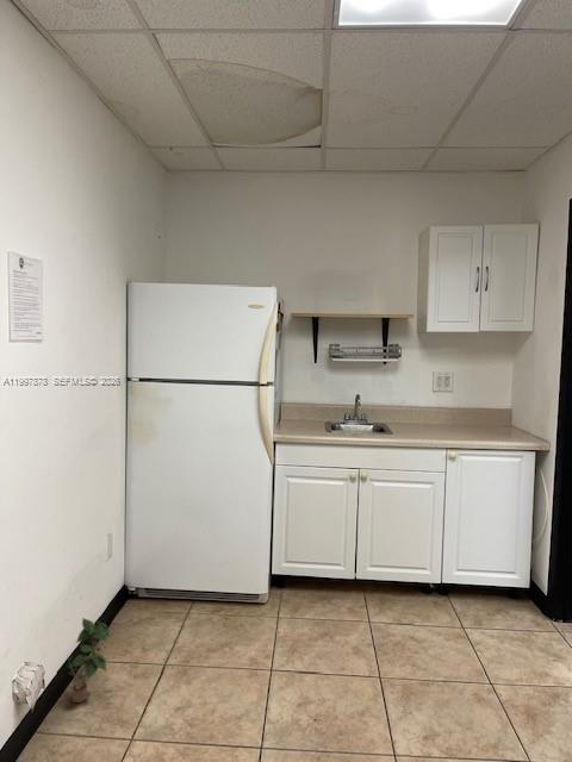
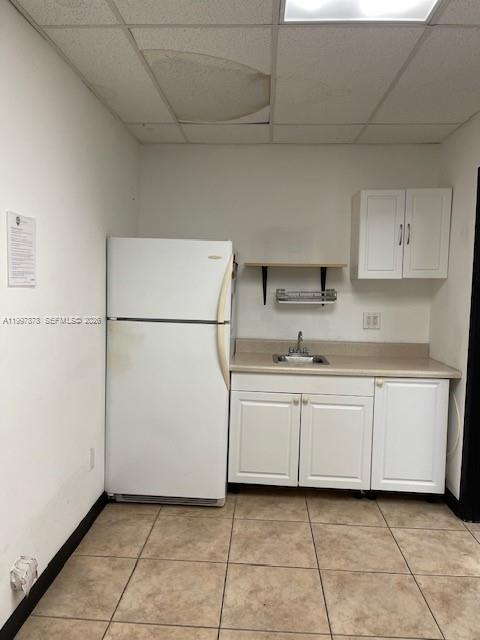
- potted plant (93, 655)
